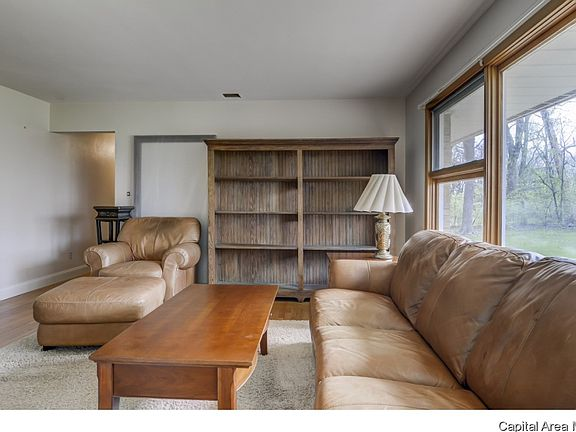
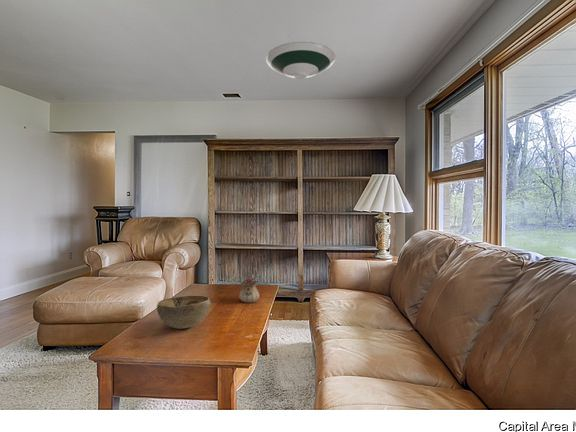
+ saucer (300, 68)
+ decorative bowl (184, 312)
+ teapot (249, 287)
